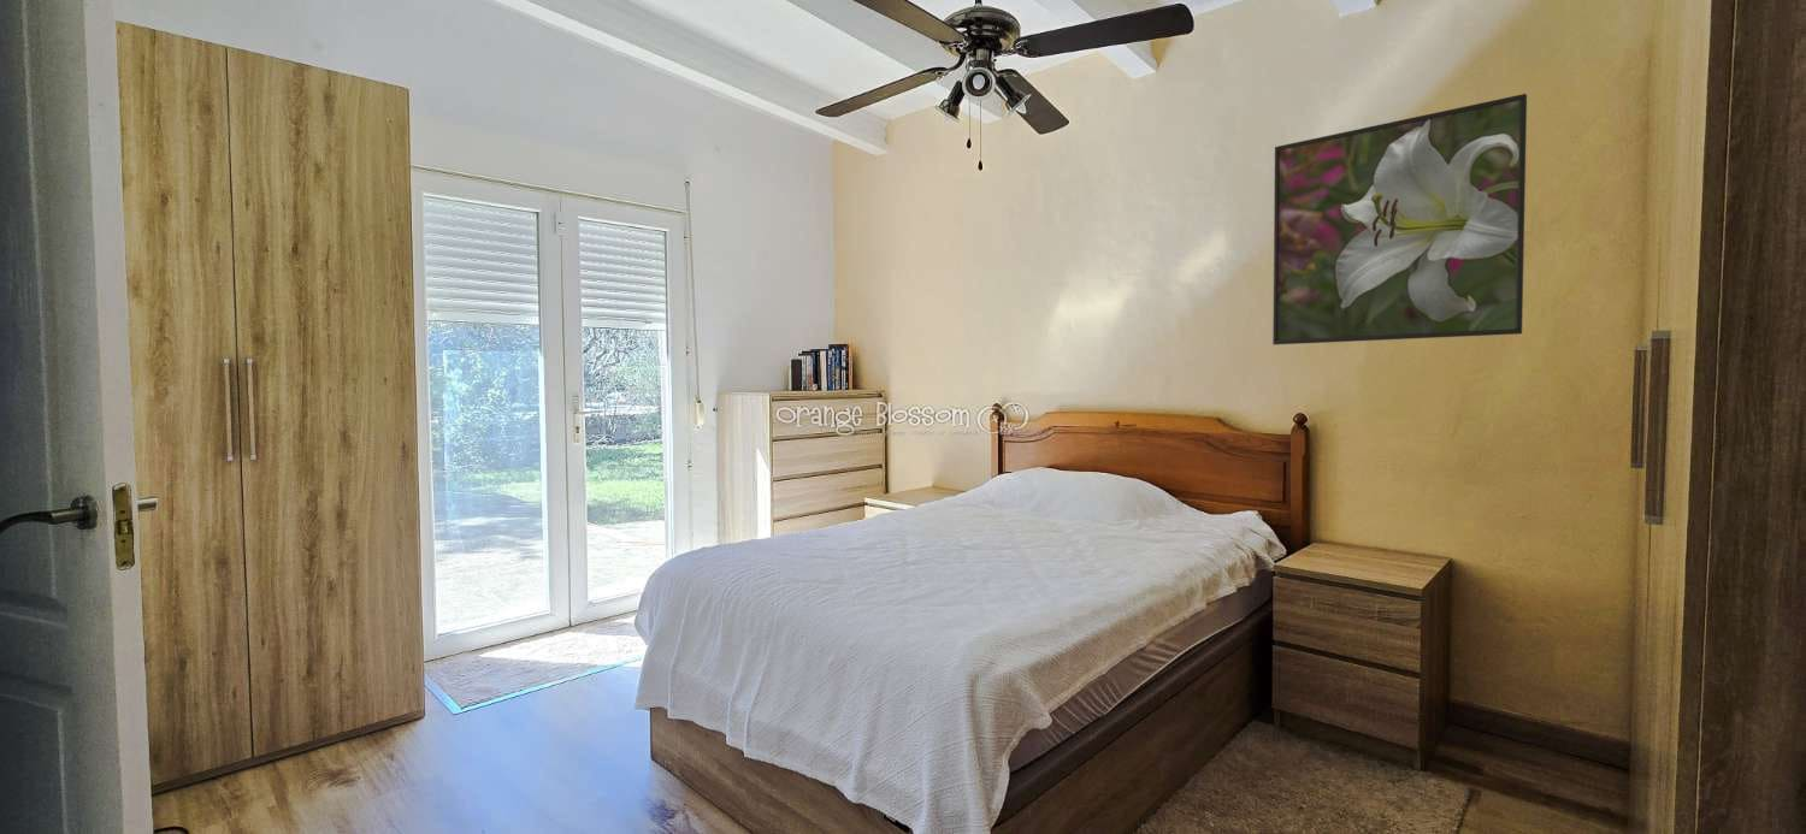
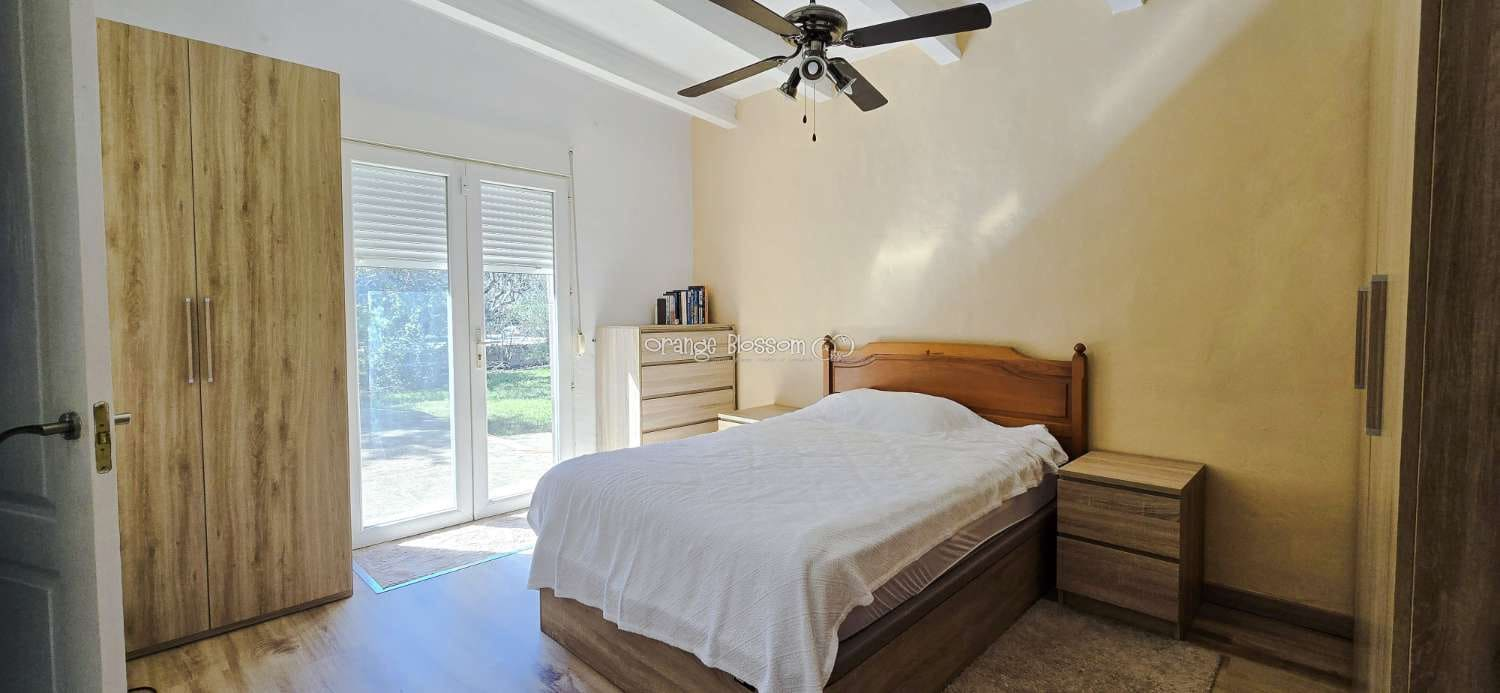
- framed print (1387, 231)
